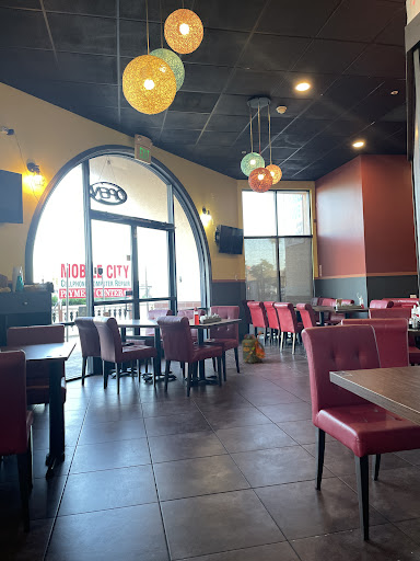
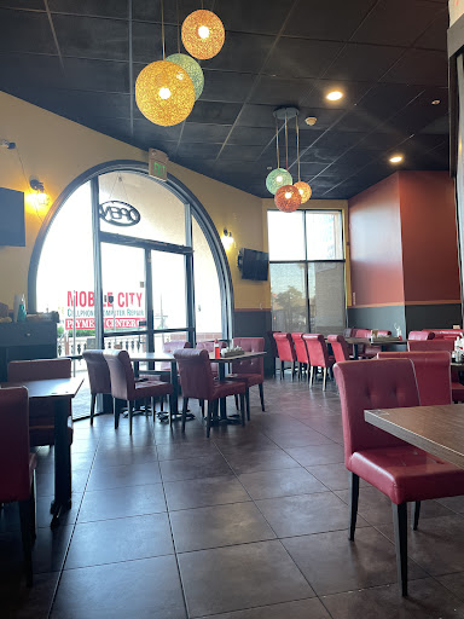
- backpack (254, 346)
